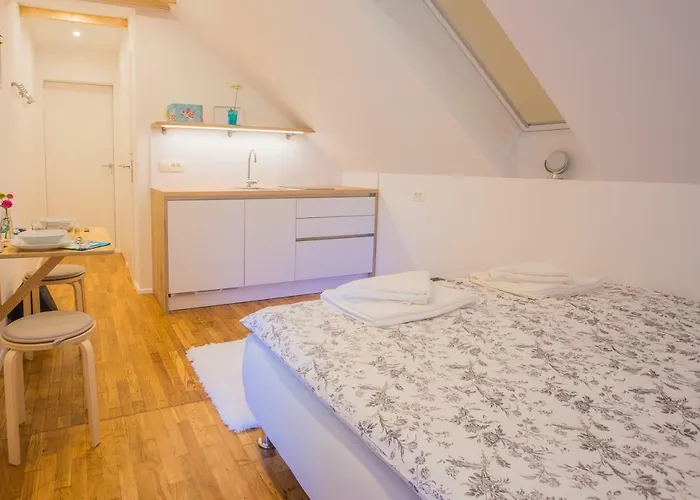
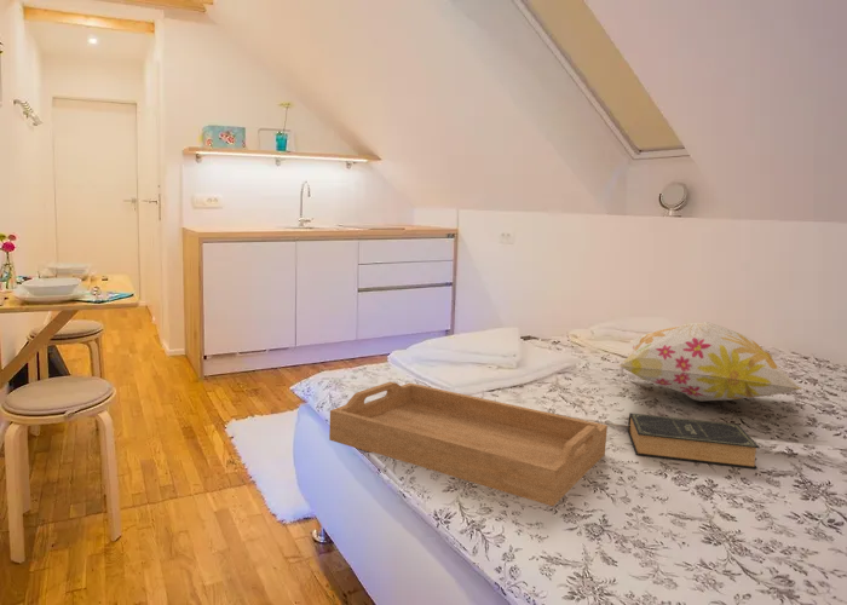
+ decorative pillow (701, 361)
+ book (688, 438)
+ serving tray (467, 427)
